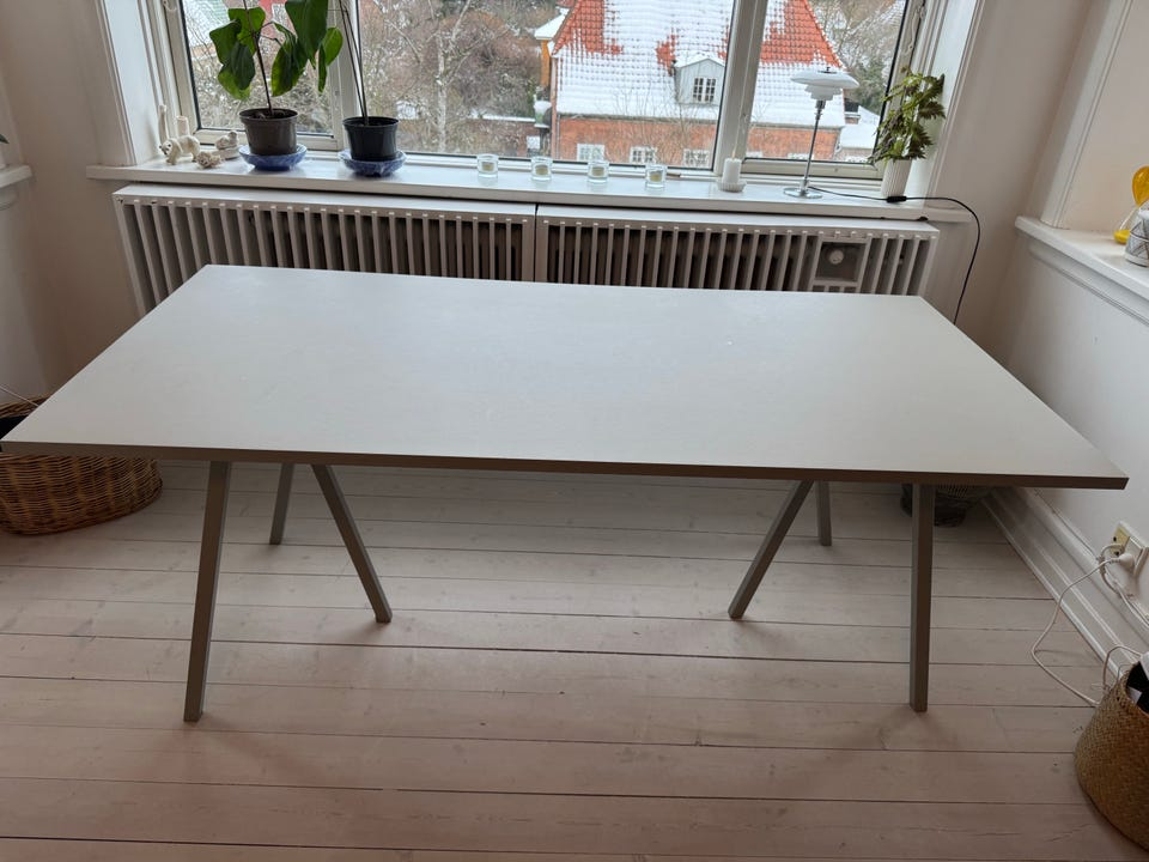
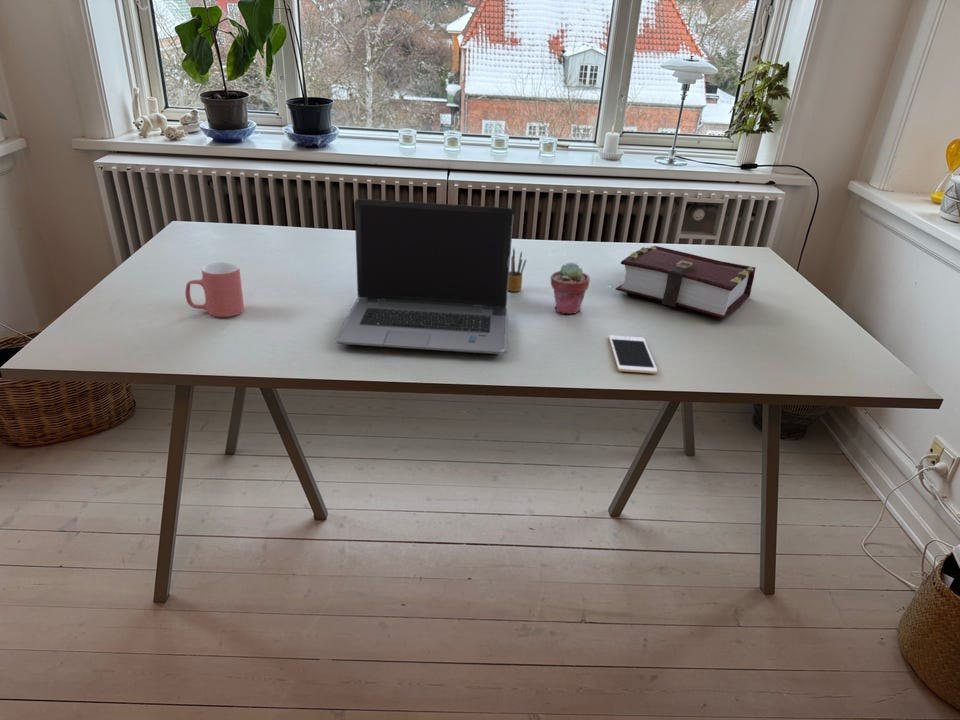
+ laptop computer (427, 275)
+ mug (213, 289)
+ cell phone (631, 353)
+ pencil box (514, 269)
+ book (687, 276)
+ potted succulent (569, 286)
